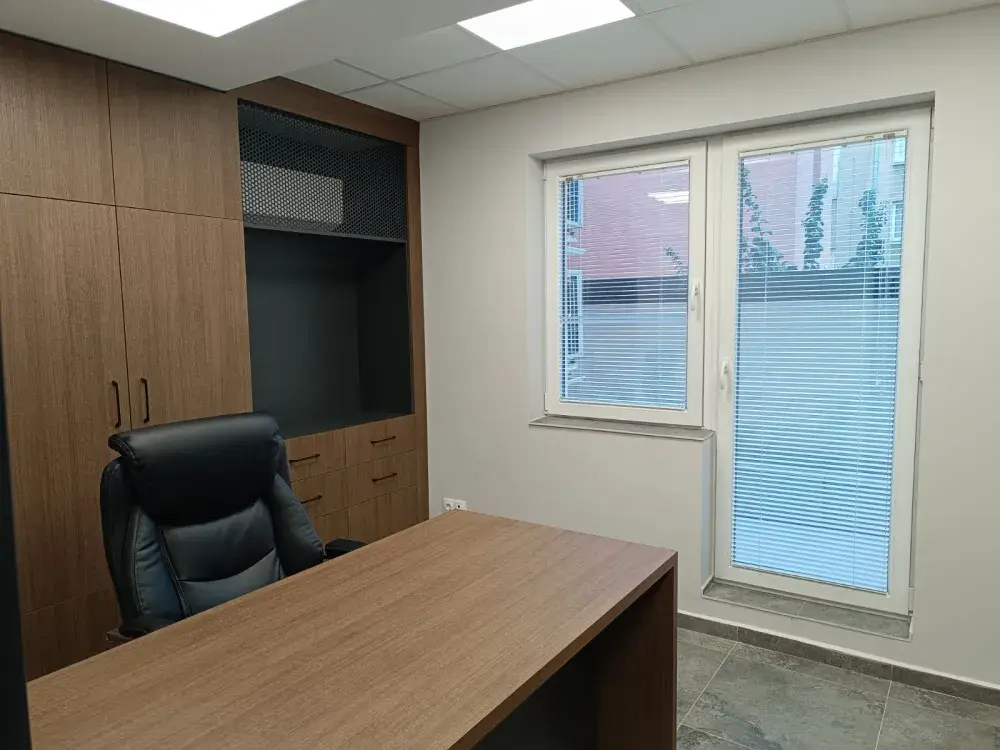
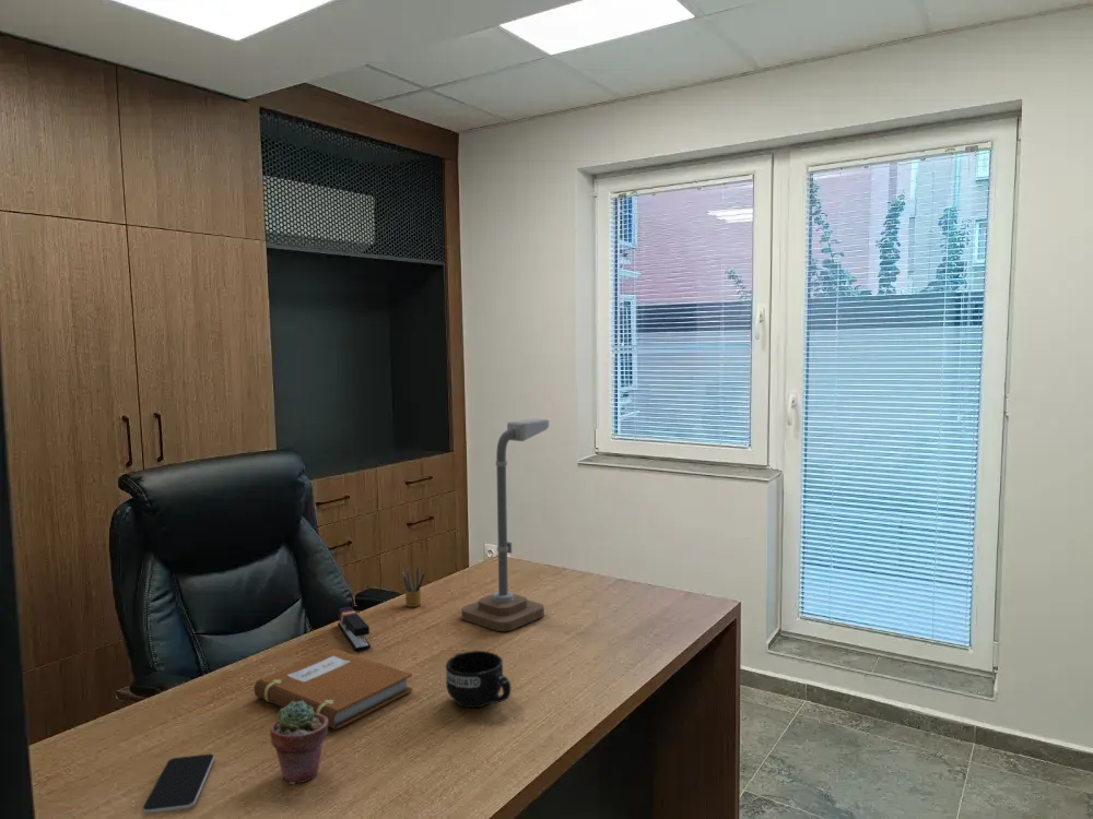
+ mug (480, 682)
+ pencil box (414, 585)
+ stapler (353, 626)
+ notebook (331, 685)
+ smartphone (180, 782)
+ potted succulent (299, 737)
+ desk lamp (506, 518)
